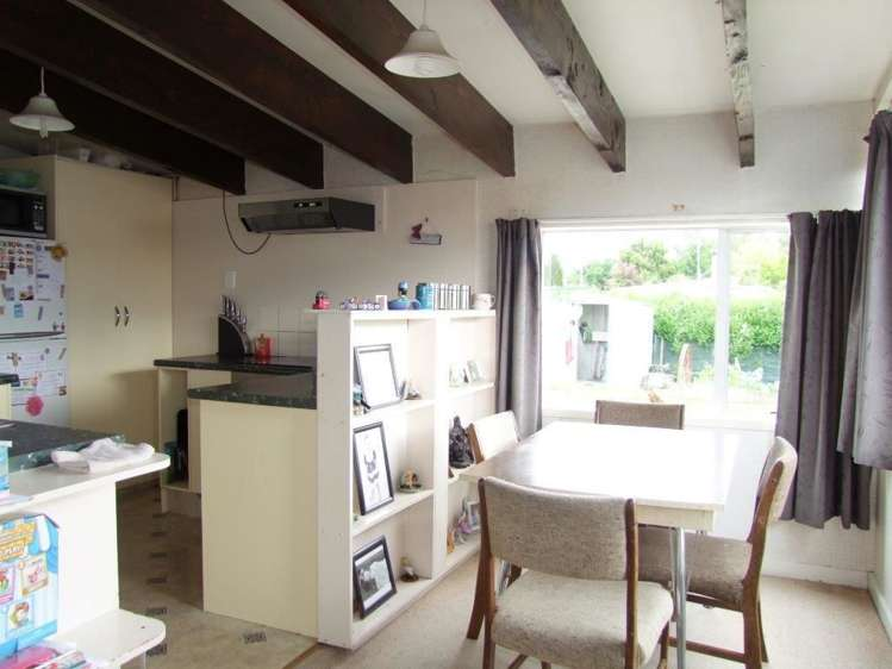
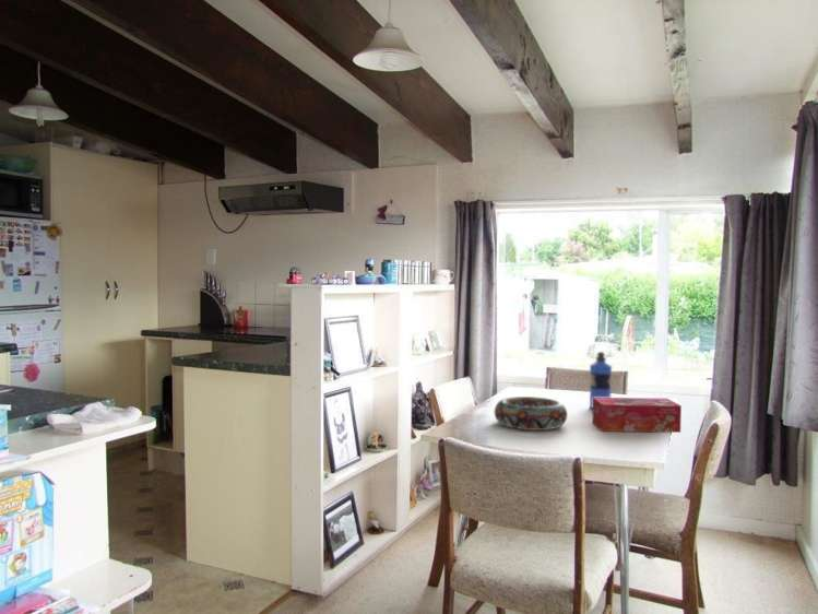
+ tissue box (635, 414)
+ decorative bowl (530, 413)
+ water bottle (600, 379)
